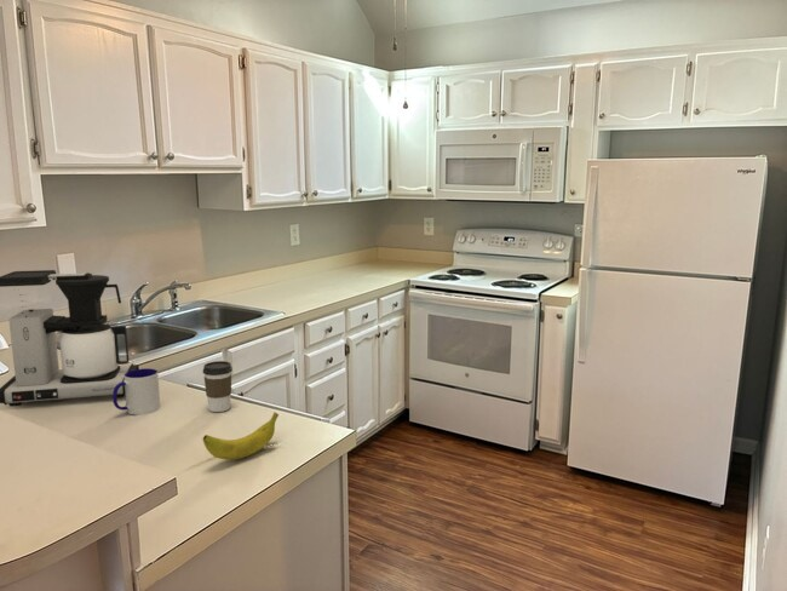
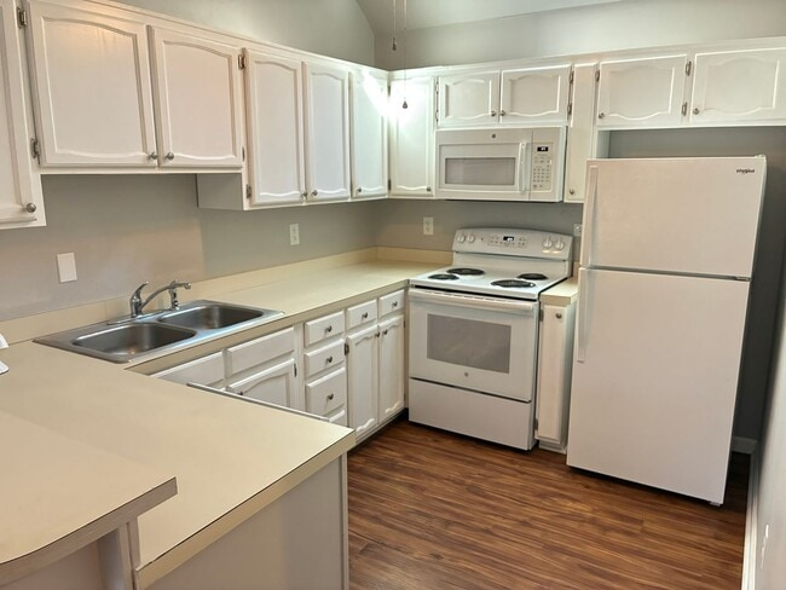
- coffee maker (68, 334)
- coffee cup (218, 386)
- mug (136, 392)
- banana (242, 440)
